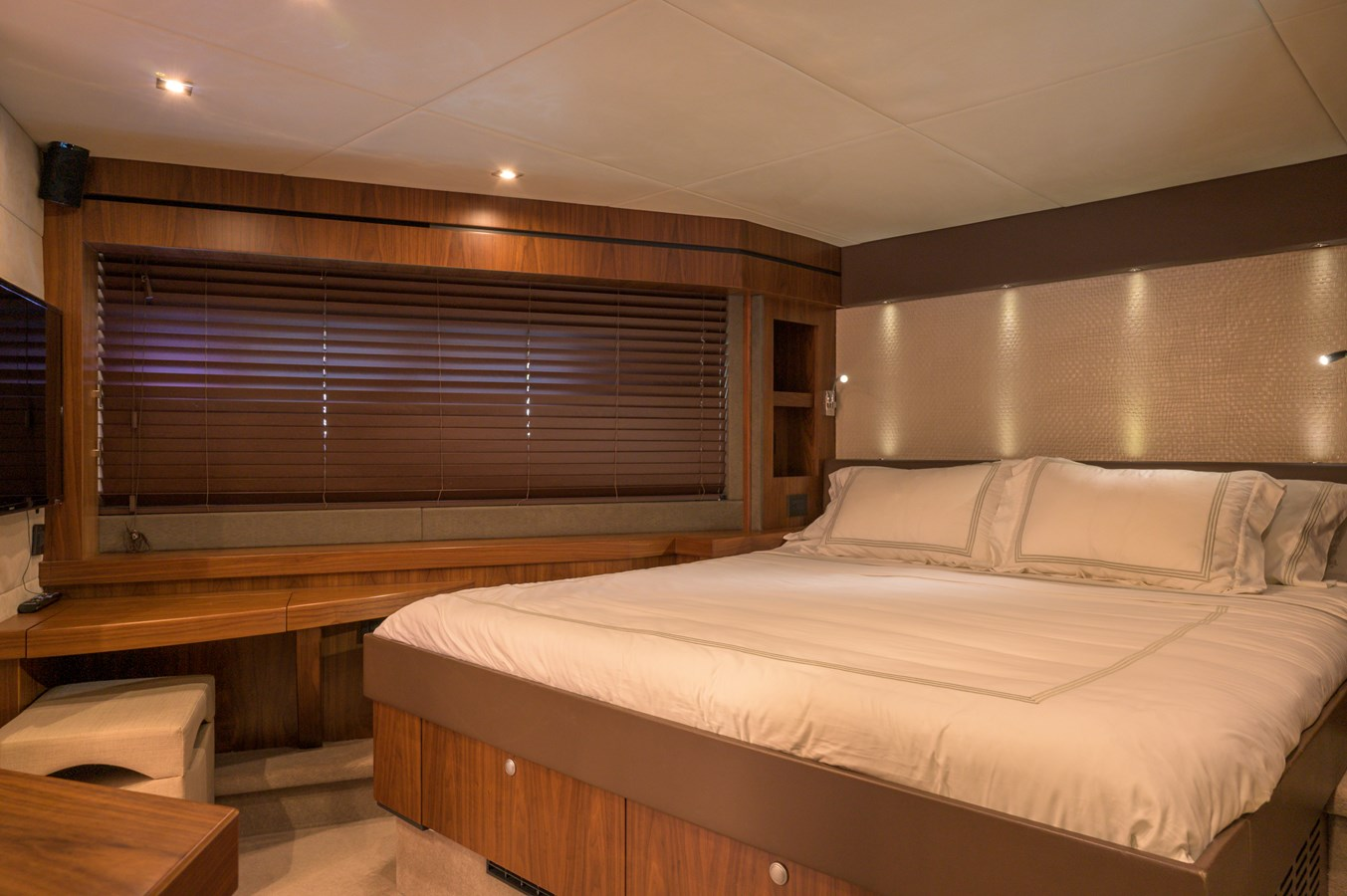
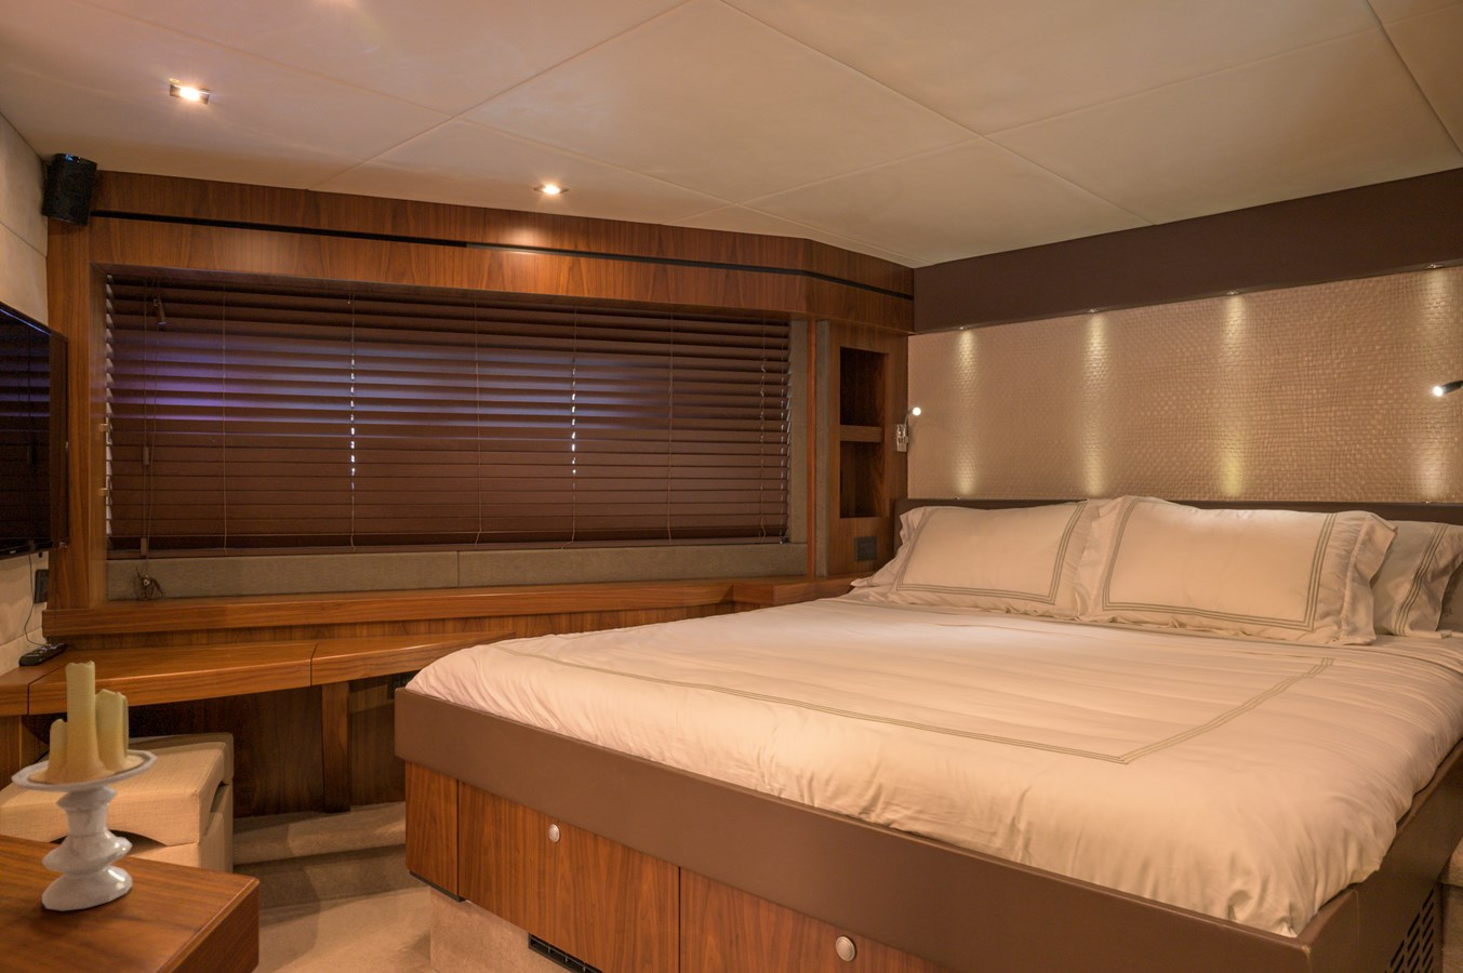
+ candle (87, 775)
